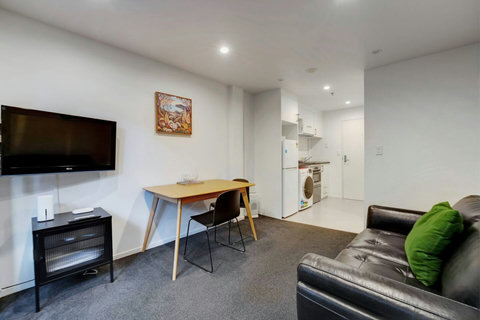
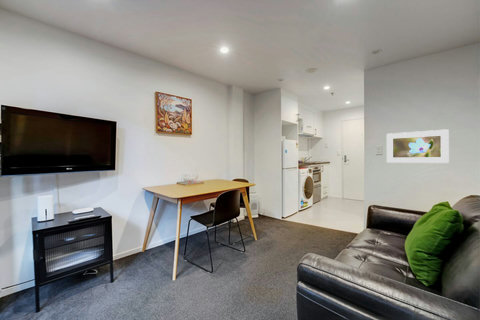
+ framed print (415, 147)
